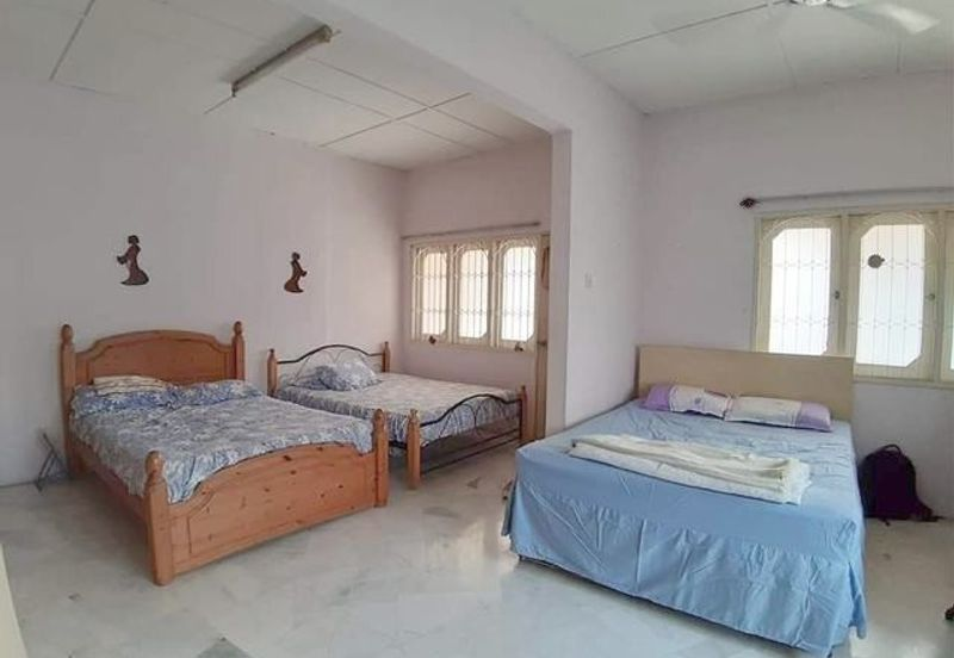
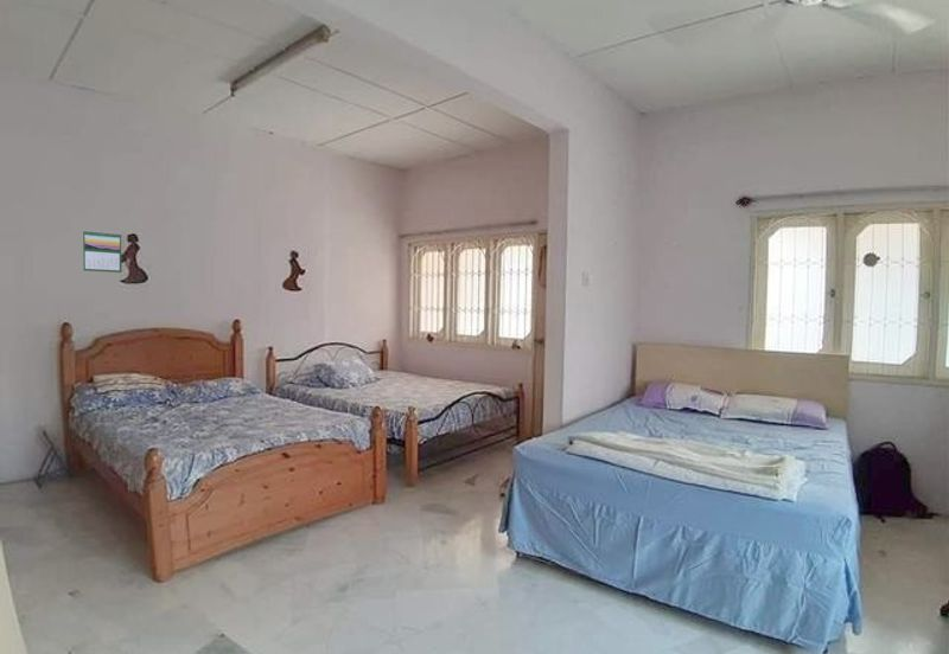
+ calendar (102, 251)
